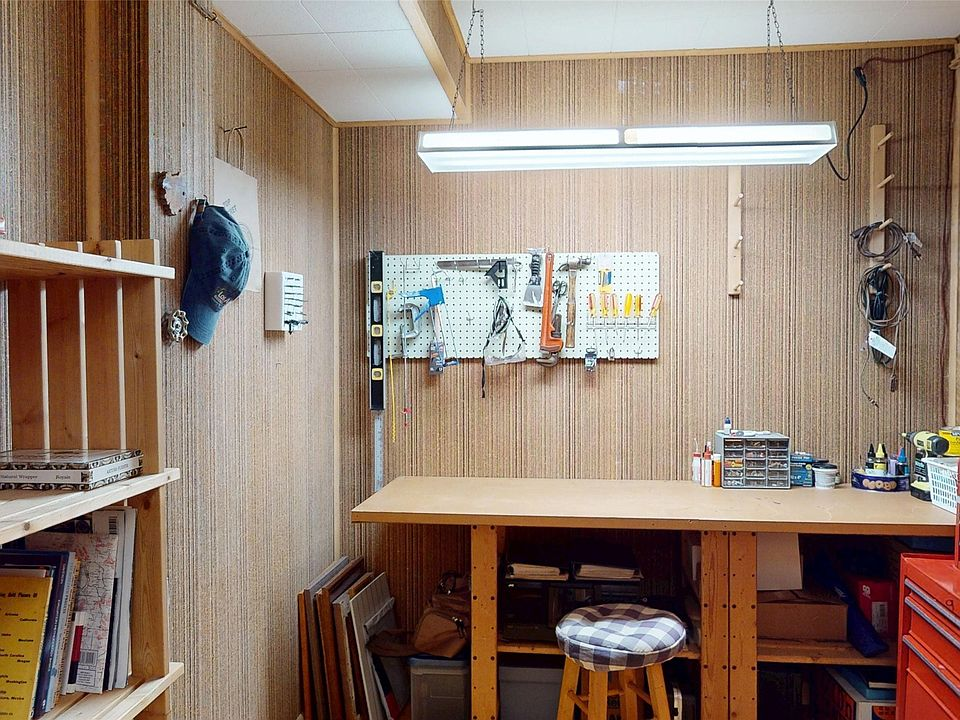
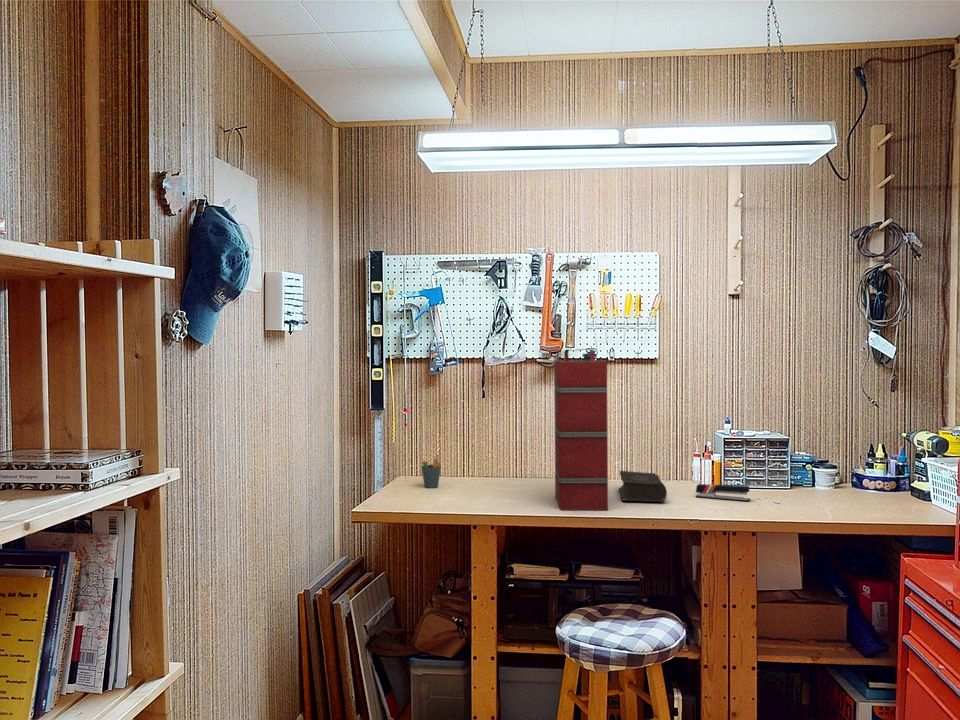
+ pen holder (431, 471)
+ book (641, 486)
+ fuel jerry can (579, 426)
+ stapler (722, 491)
